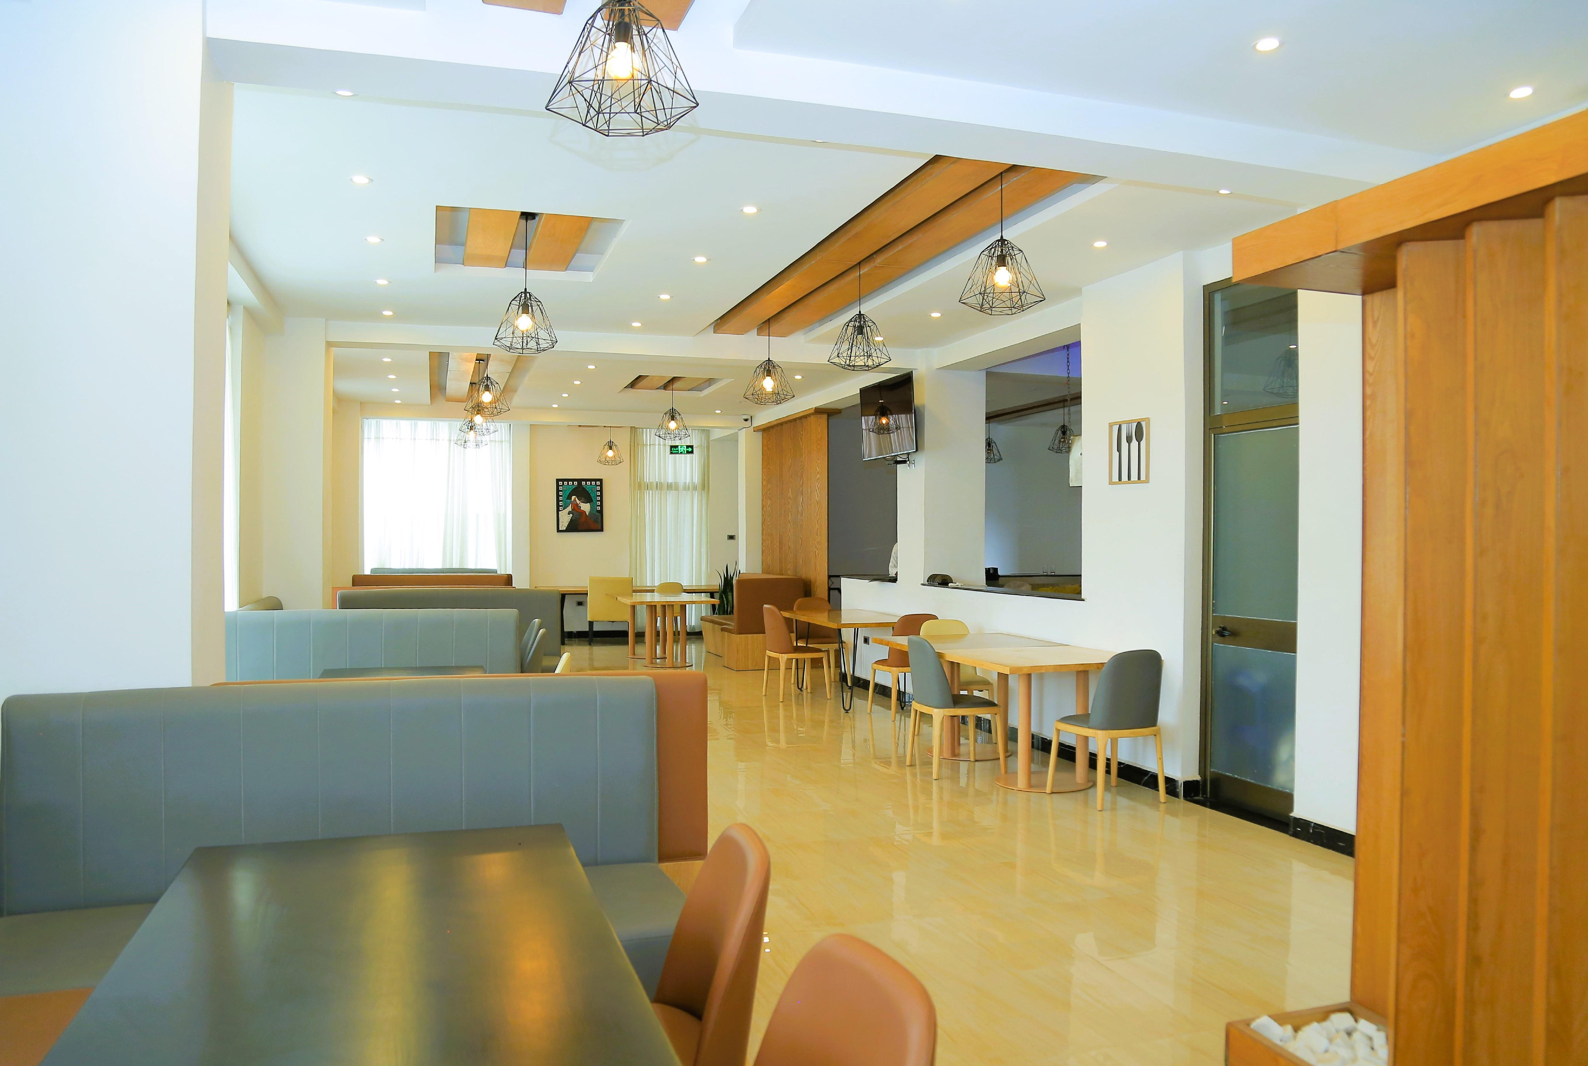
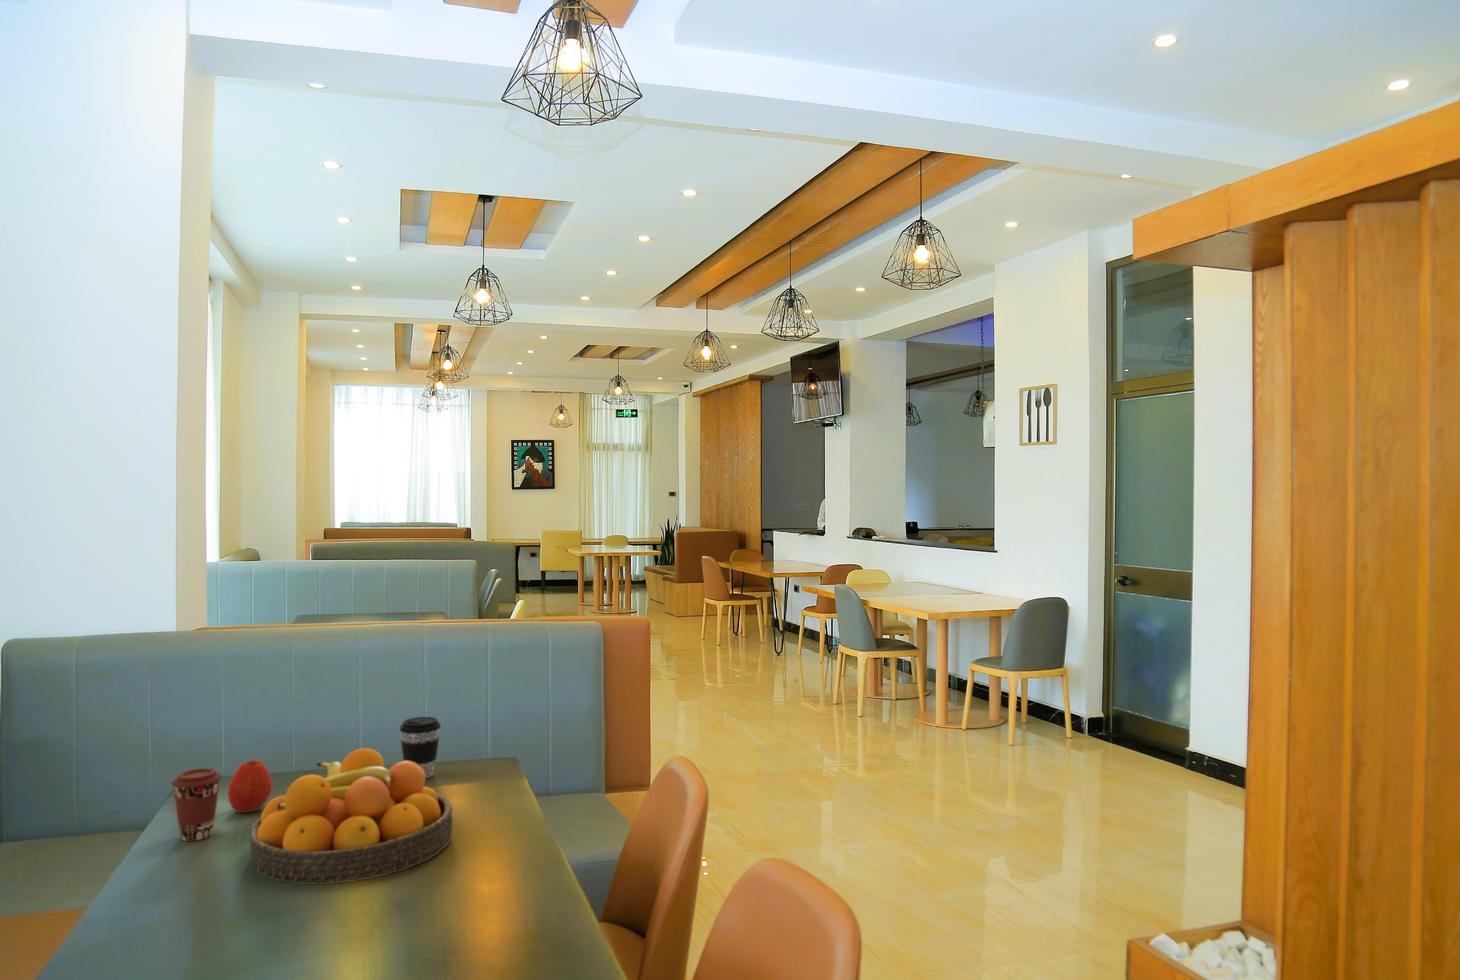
+ apple (249, 784)
+ coffee cup (420, 748)
+ fruit bowl (355, 804)
+ coffee cup (197, 804)
